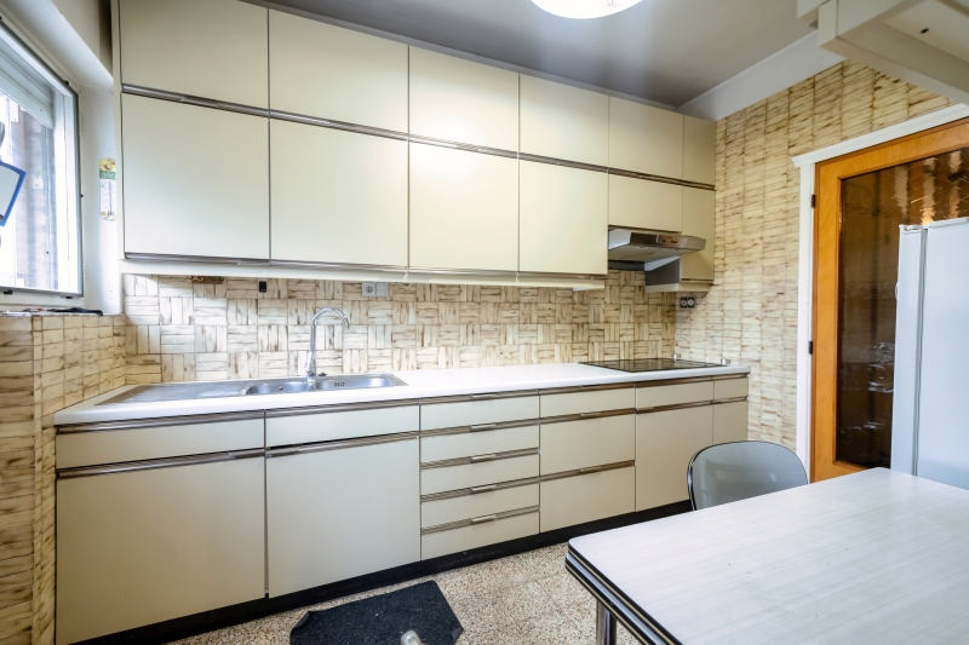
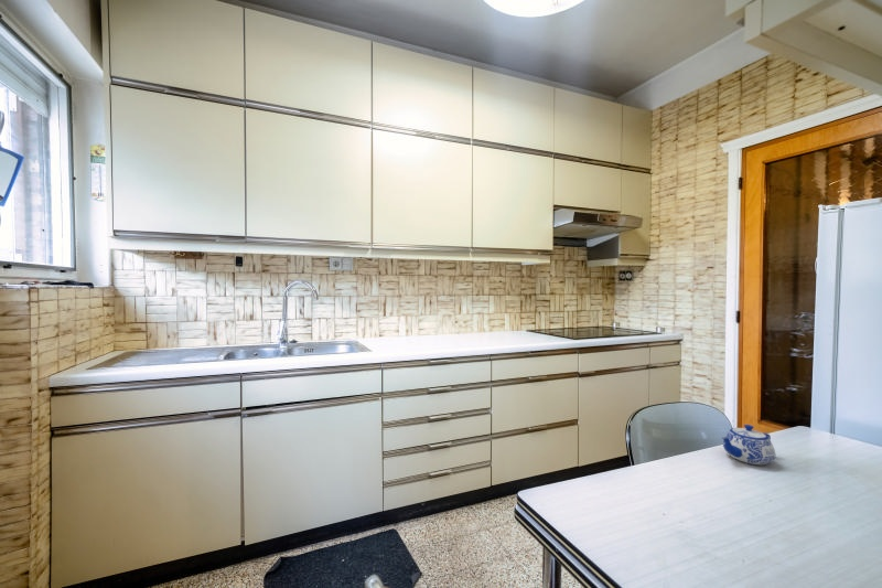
+ teapot (745, 442)
